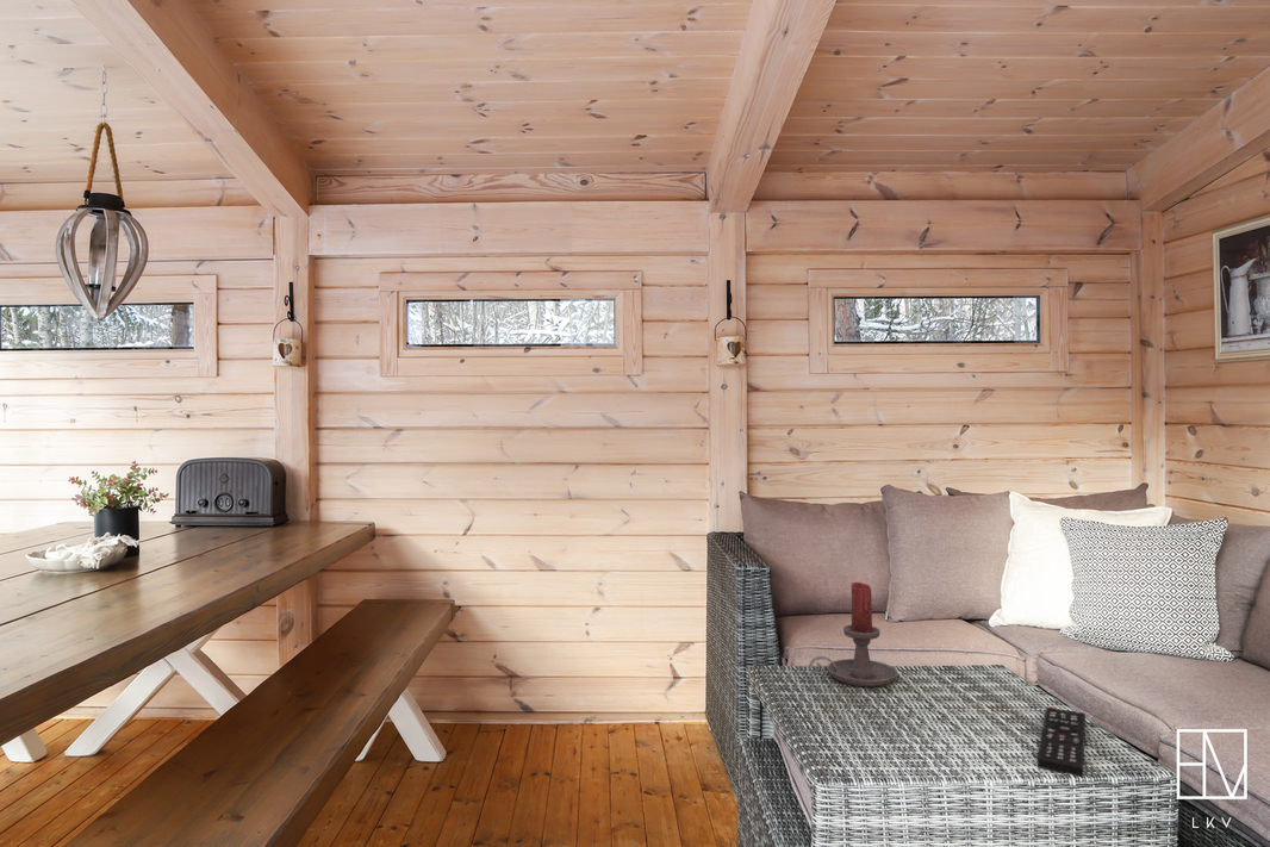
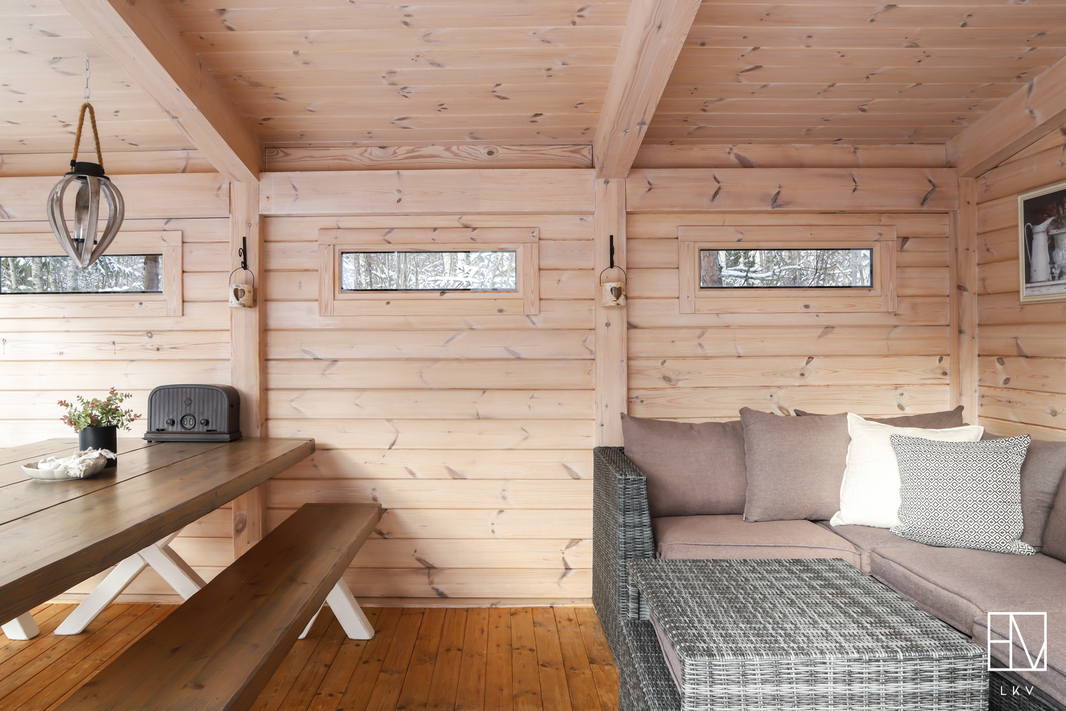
- remote control (1063, 736)
- candle holder (852, 630)
